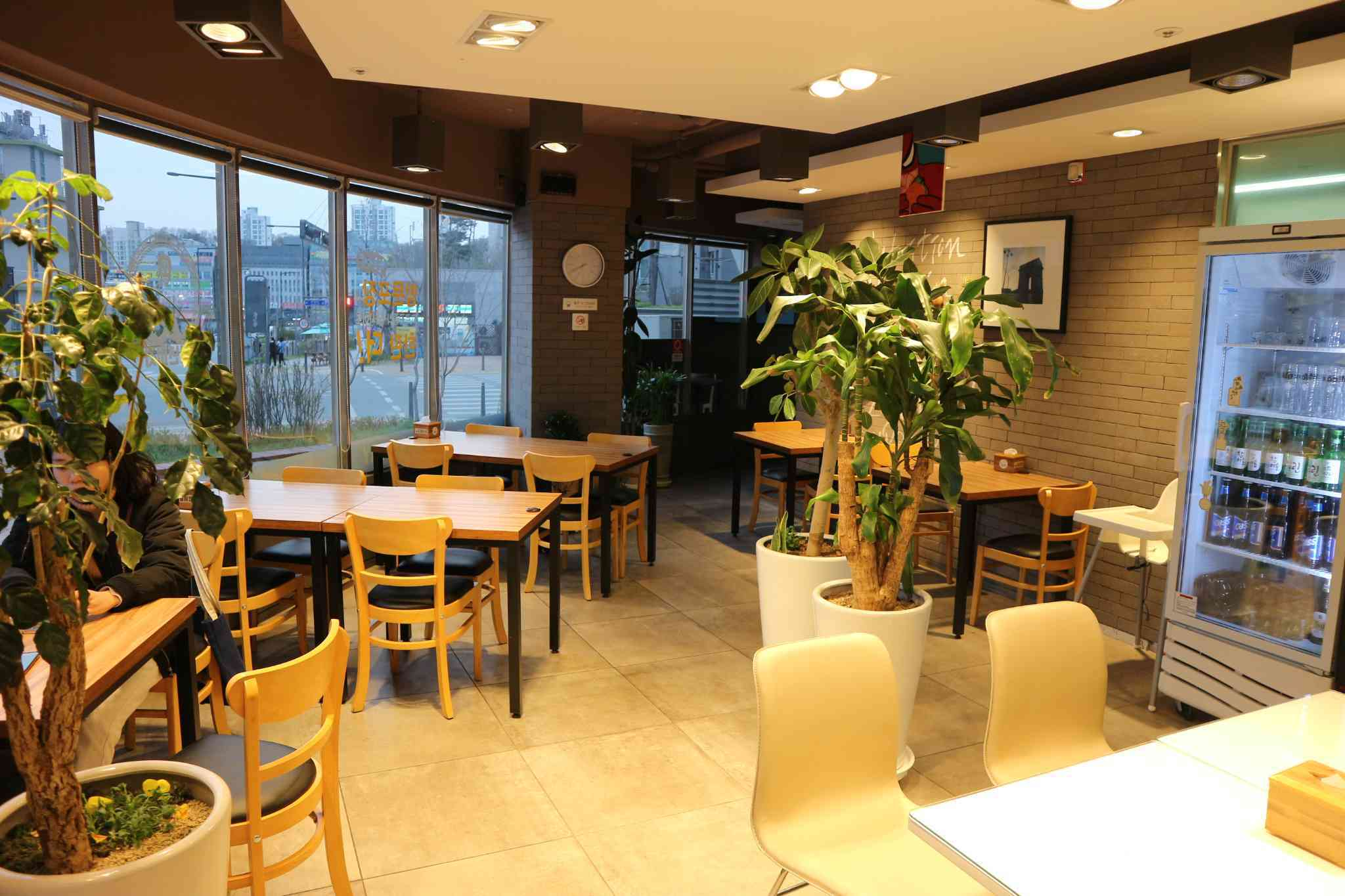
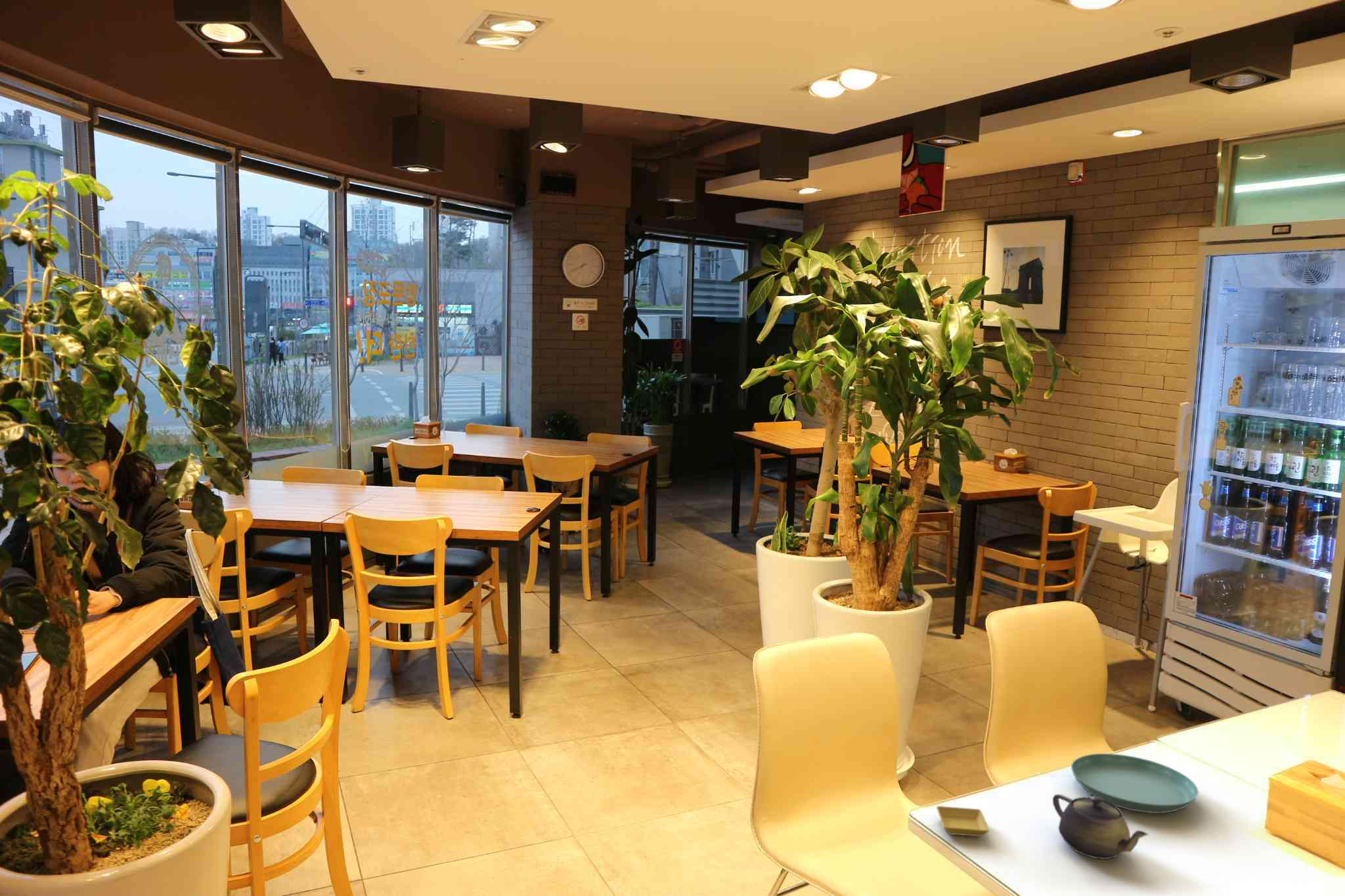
+ saucer (961, 822)
+ teapot (1097, 824)
+ saucer (1132, 784)
